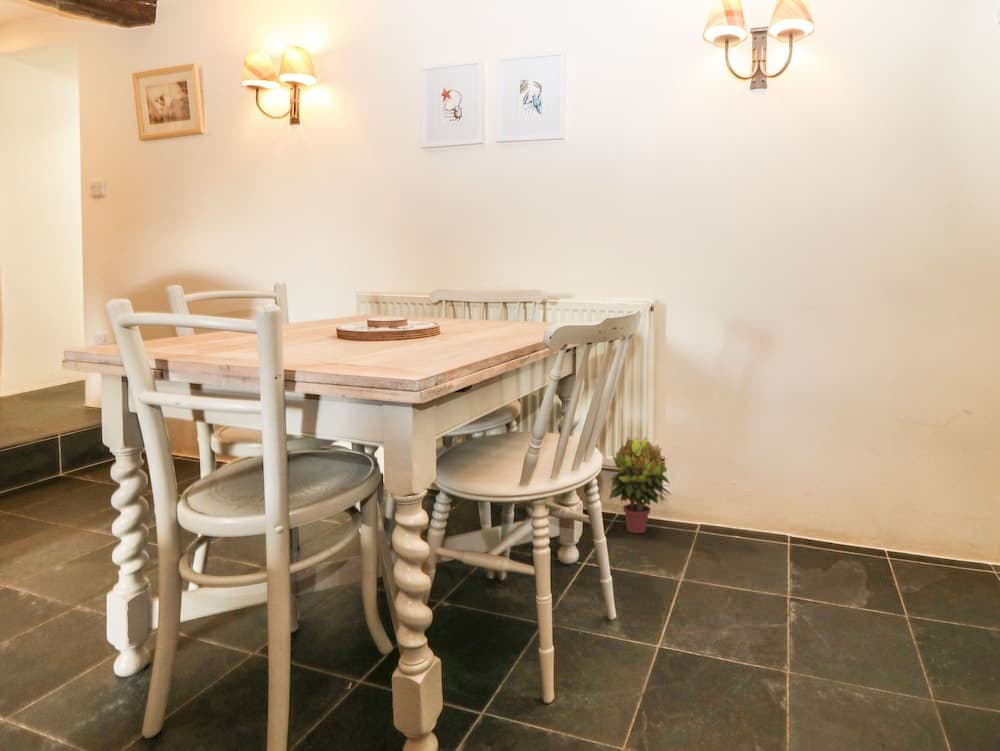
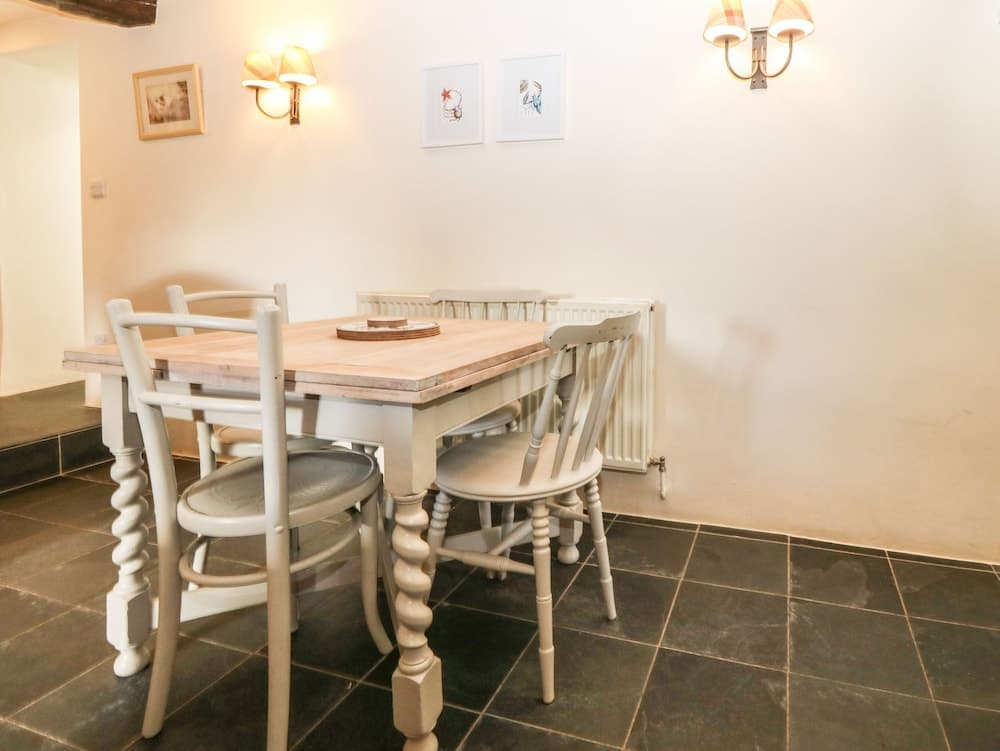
- potted plant (639, 483)
